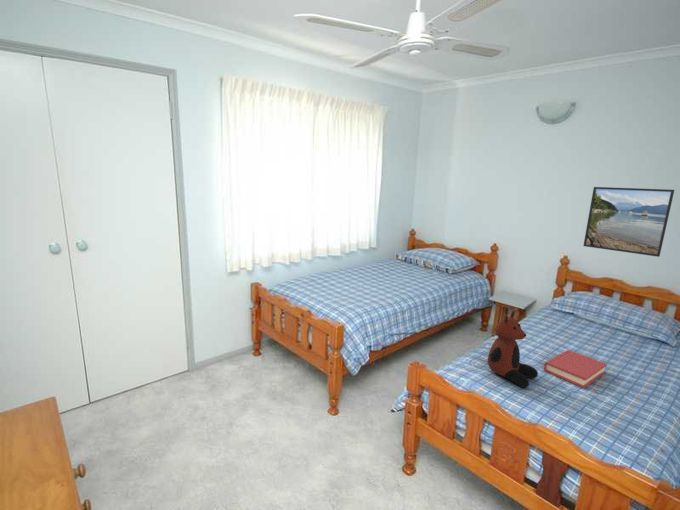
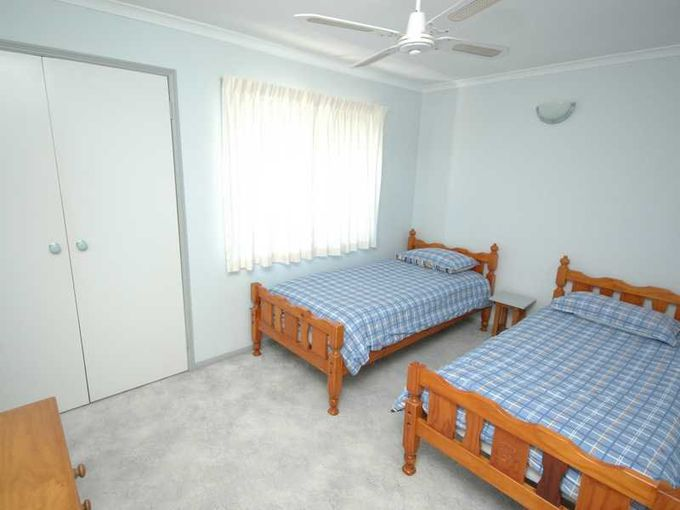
- hardback book (575, 367)
- teddy bear (514, 346)
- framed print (625, 220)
